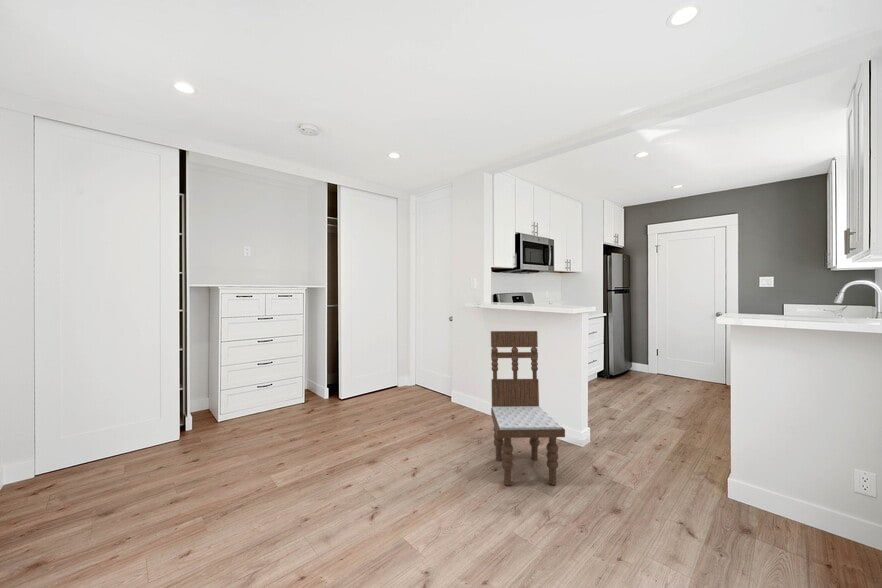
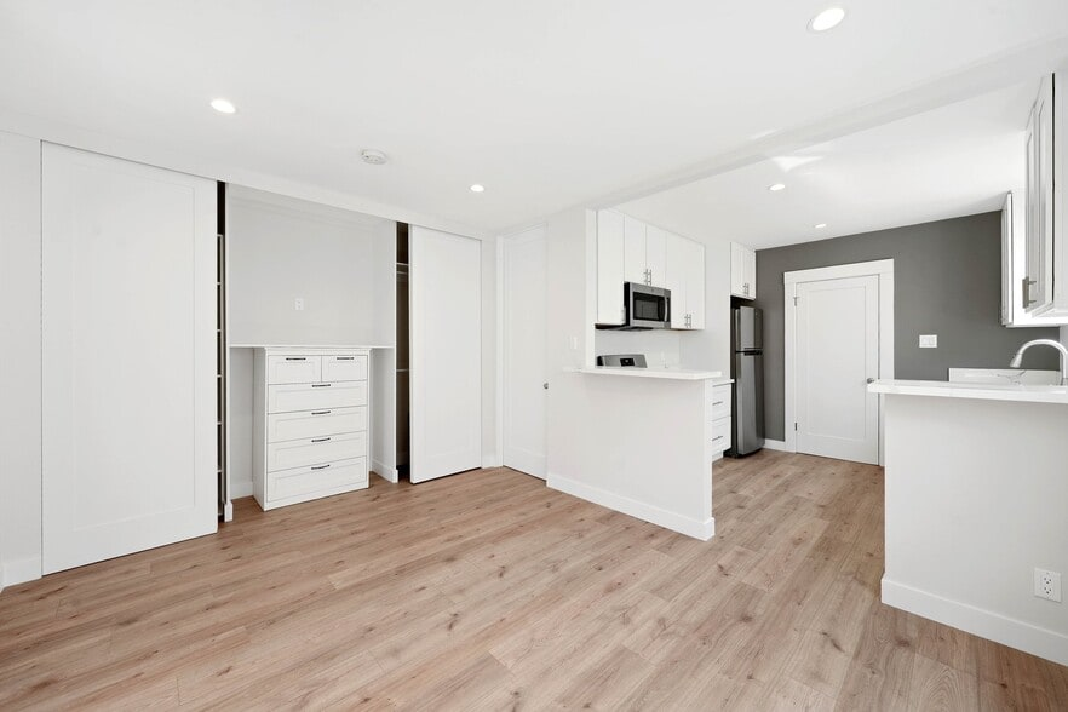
- dining chair (521, 401)
